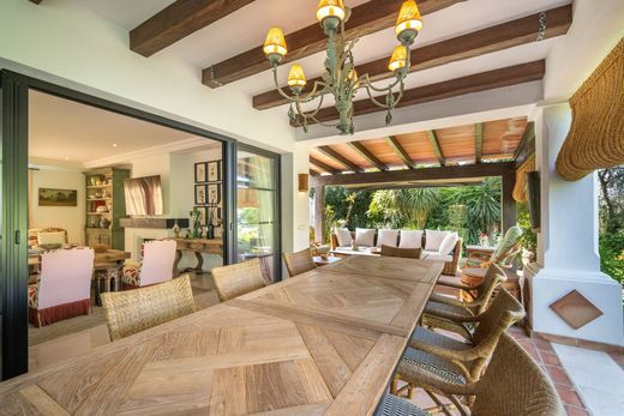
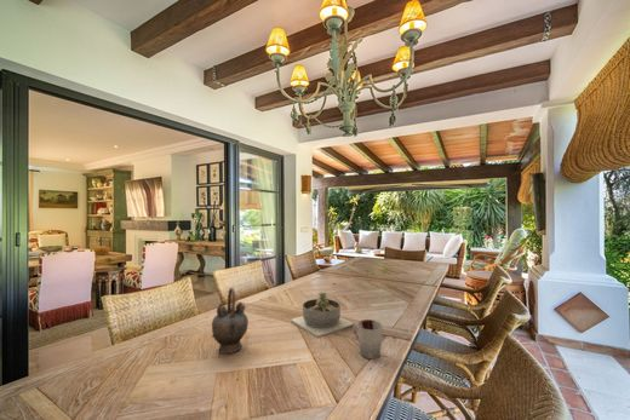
+ teapot (230, 320)
+ succulent planter (321, 306)
+ cup (366, 336)
